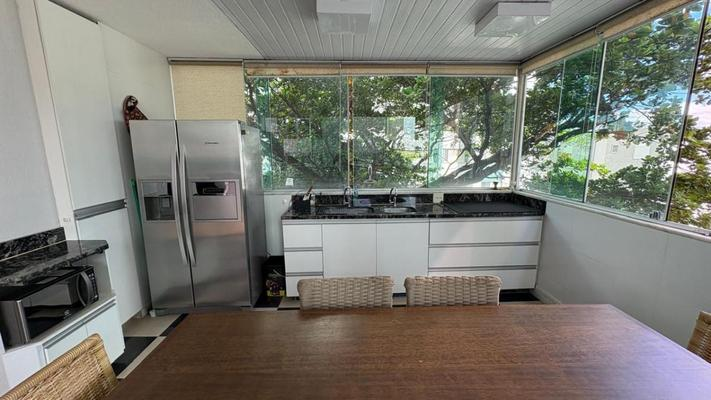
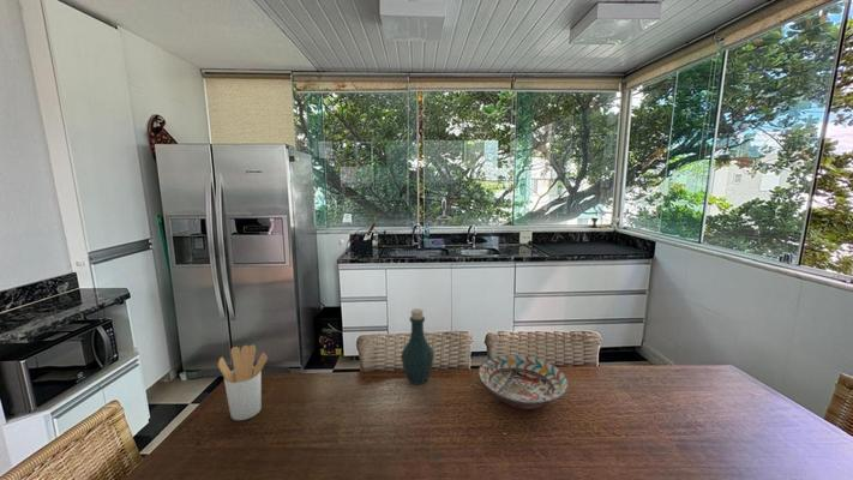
+ bottle (418, 344)
+ utensil holder (244, 379)
+ decorative bowl (521, 385)
